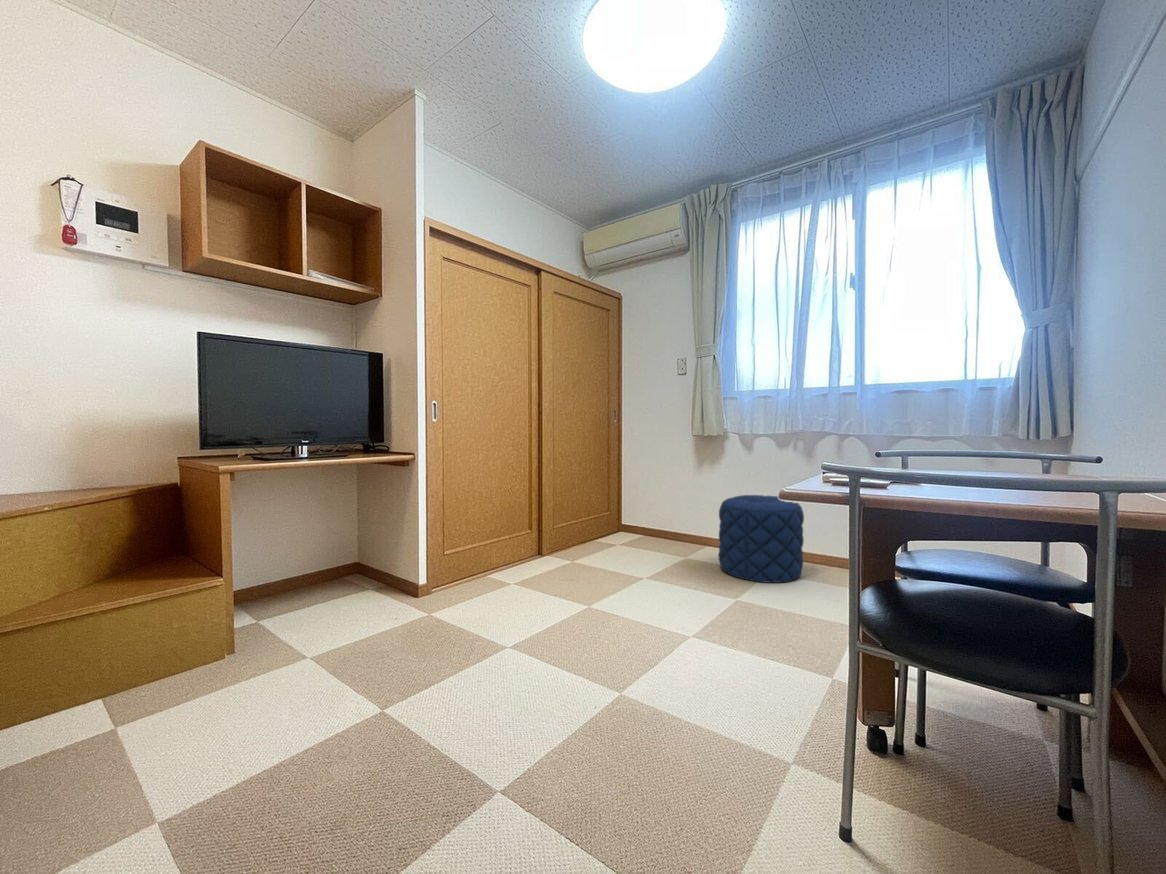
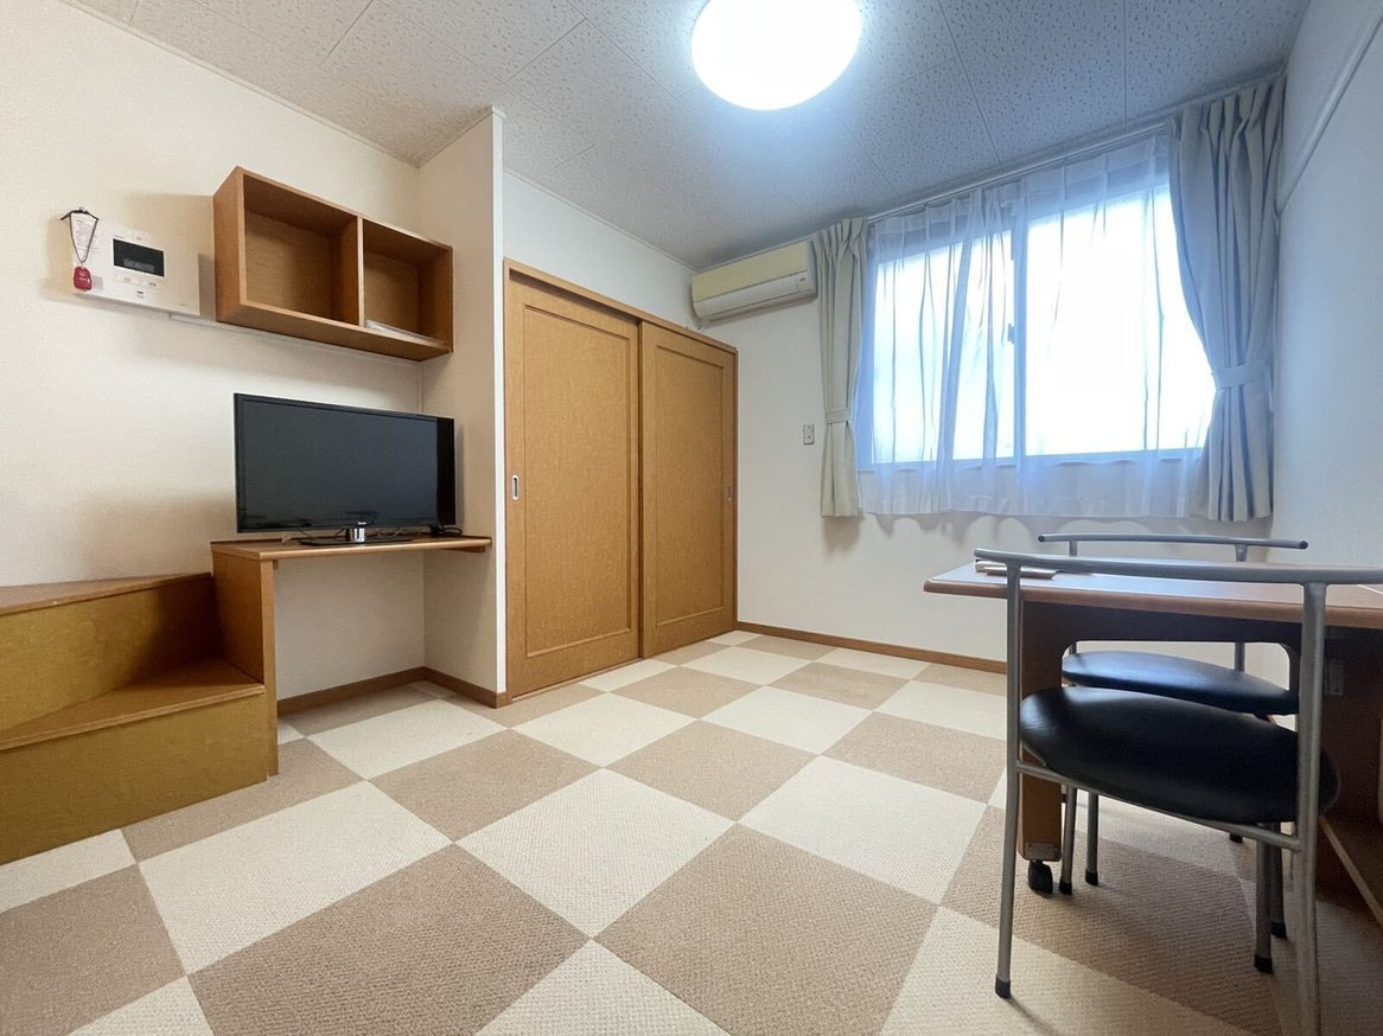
- pouf (760, 534)
